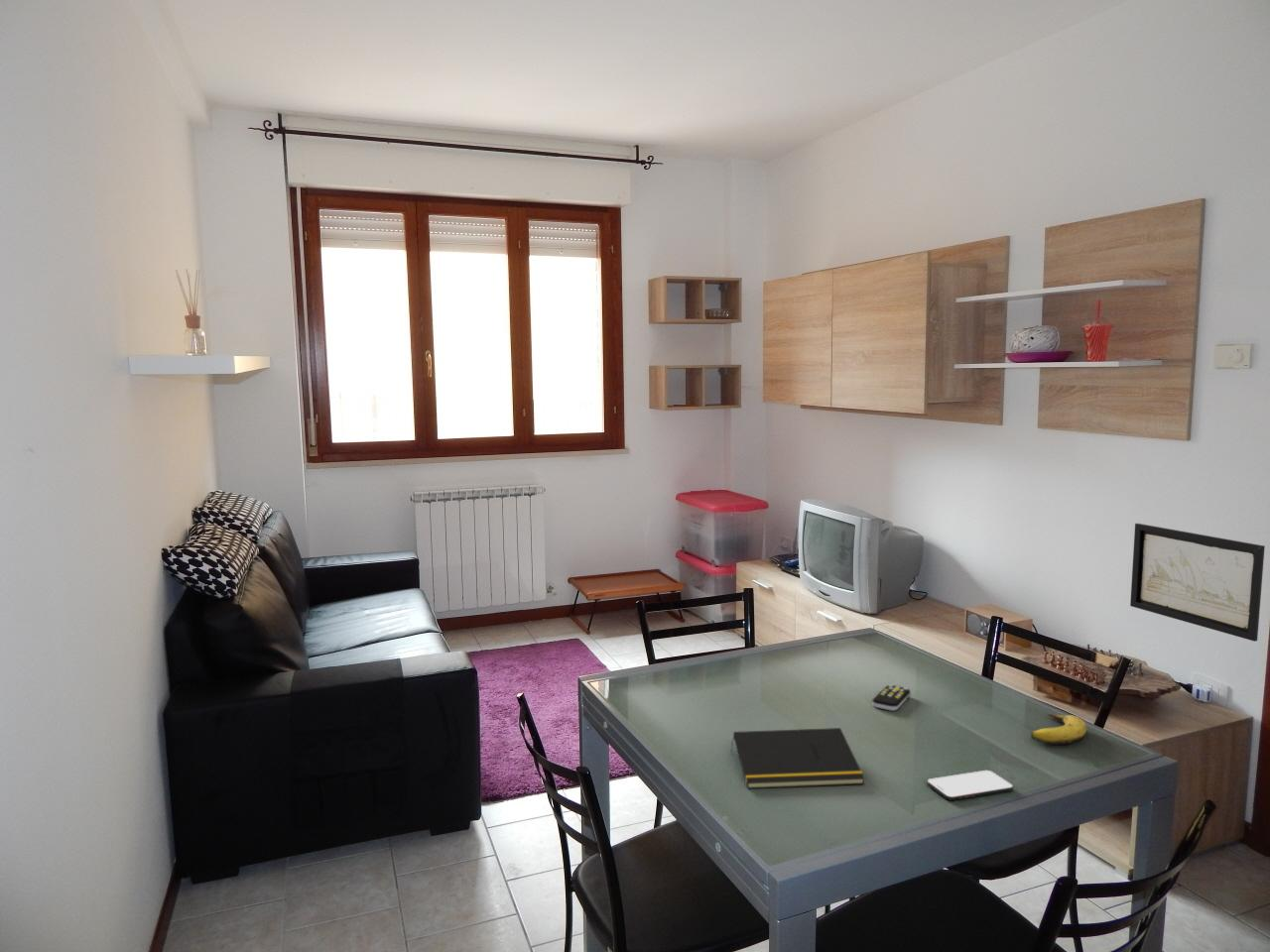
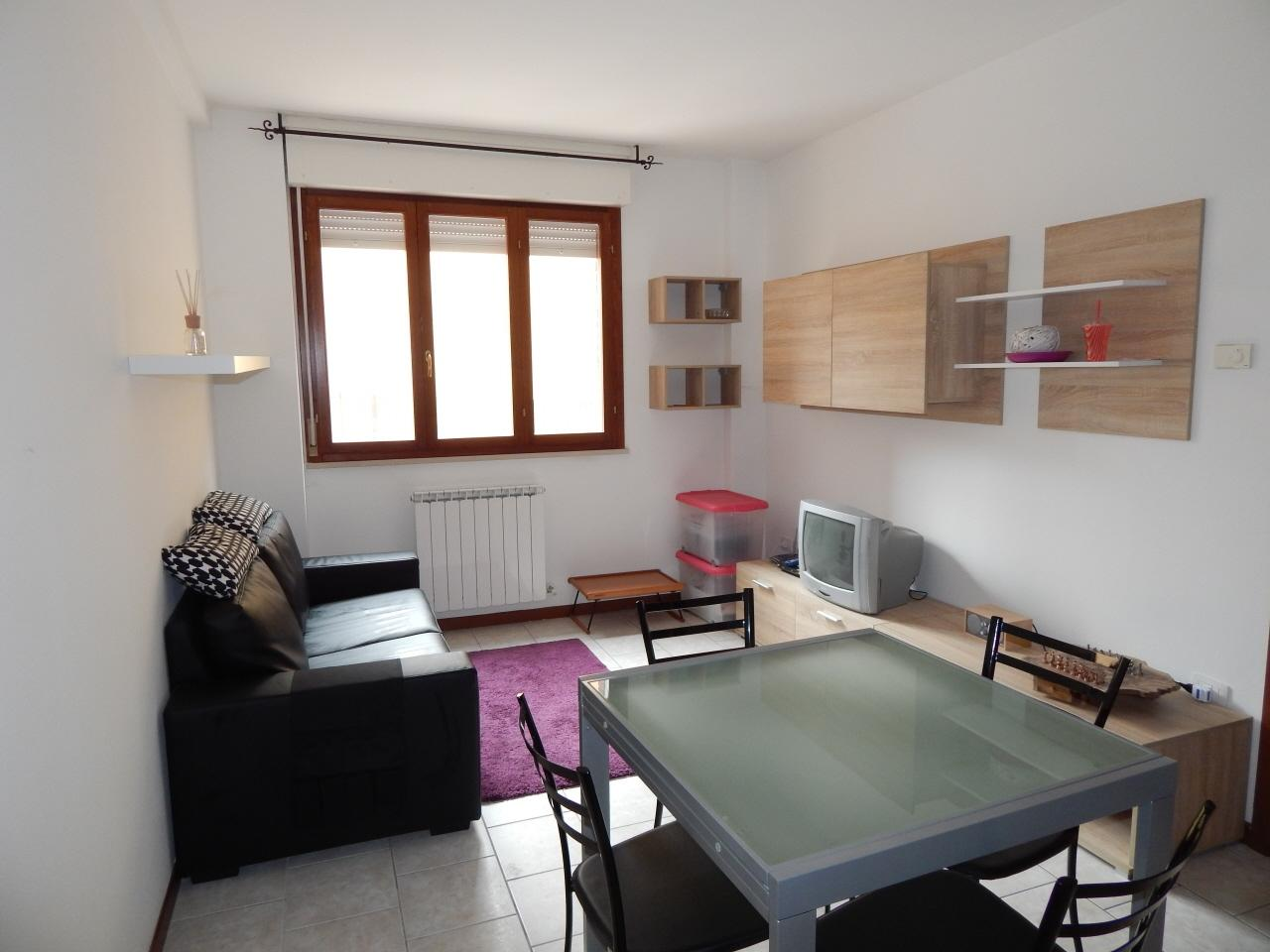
- remote control (891, 697)
- notepad (796, 757)
- wall art (1192, 578)
- banana (1061, 726)
- smartphone (969, 784)
